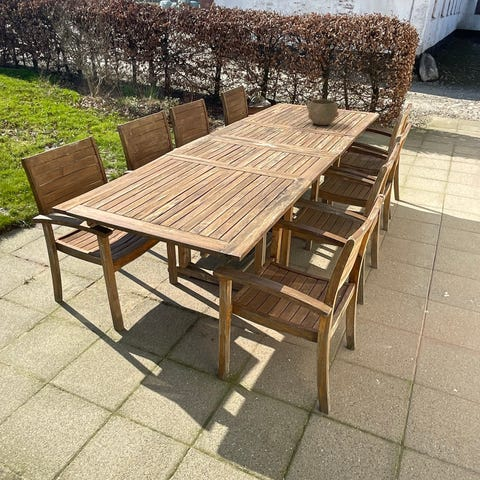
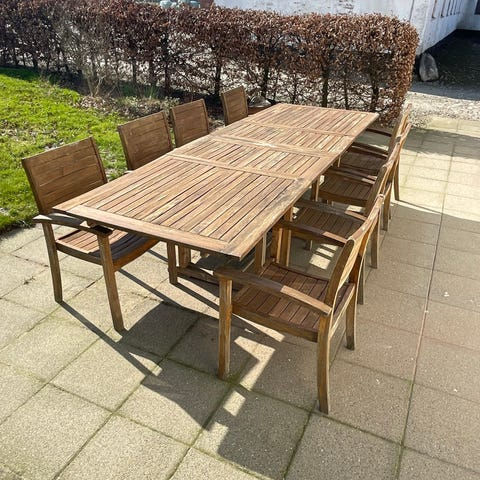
- bowl (322, 112)
